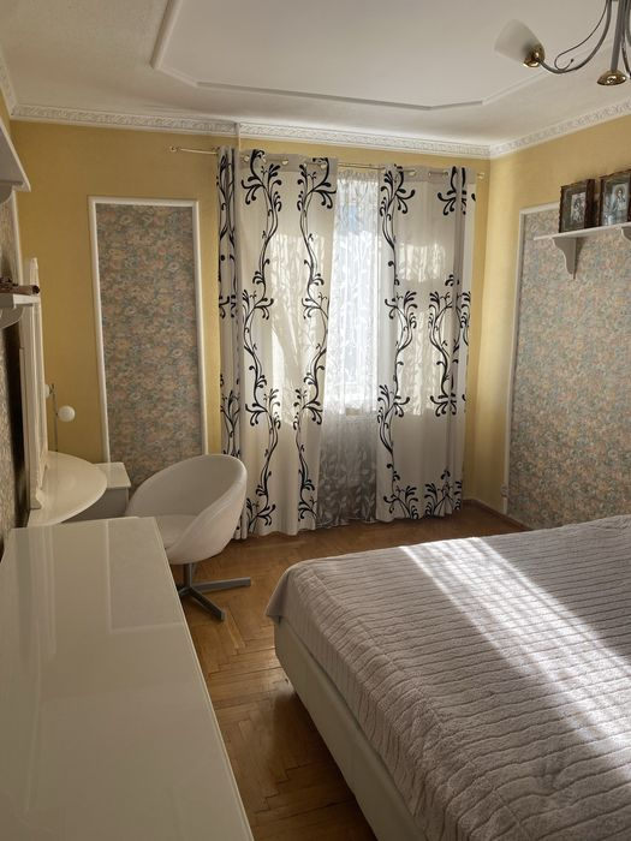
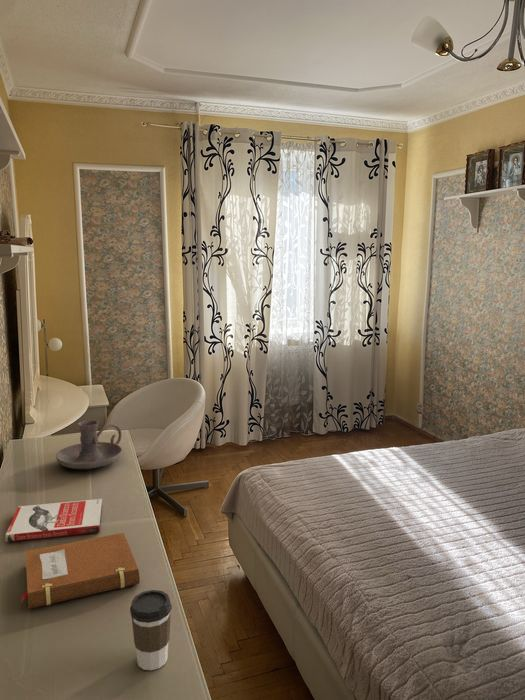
+ coffee cup (151, 630)
+ candle holder (94, 440)
+ book (57, 519)
+ notebook (78, 568)
